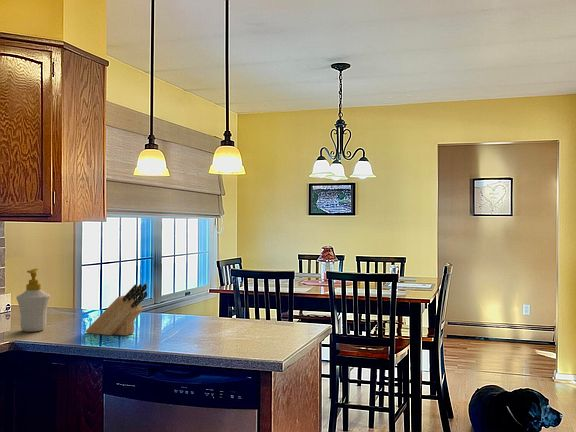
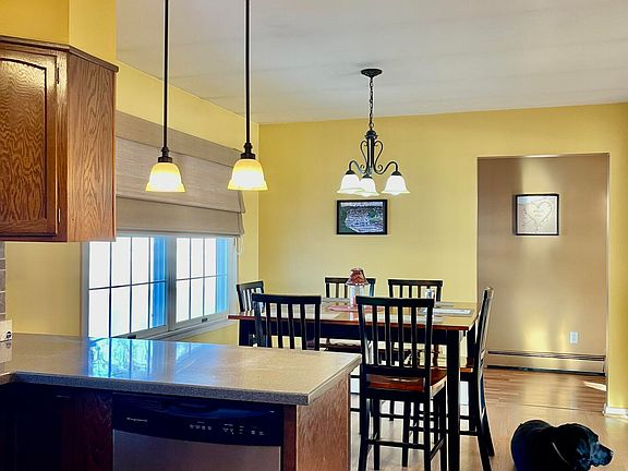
- soap bottle (33, 299)
- knife block (118, 307)
